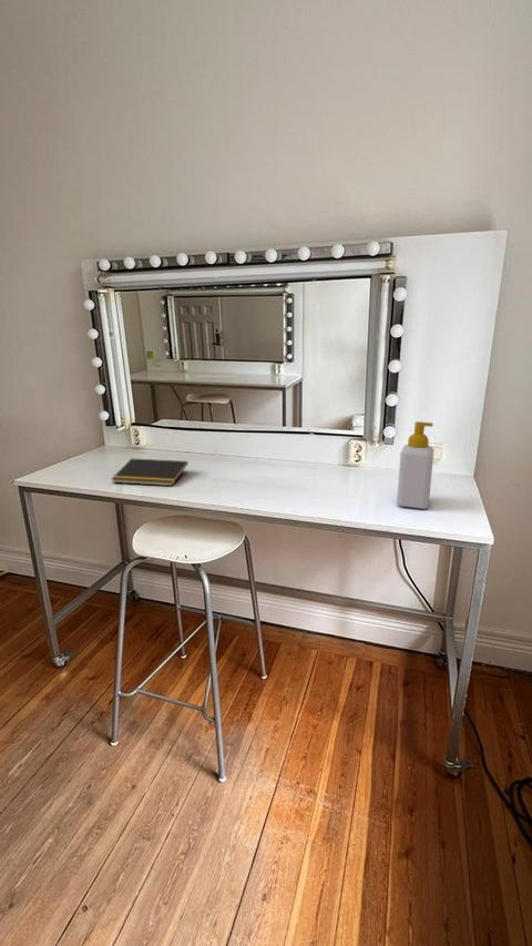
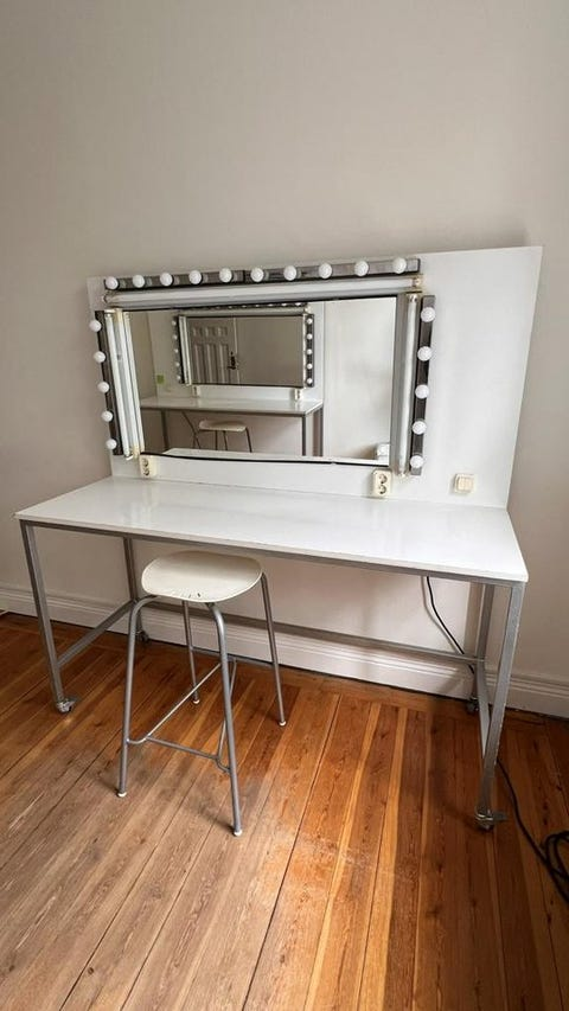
- notepad (150, 471)
- soap bottle (416, 464)
